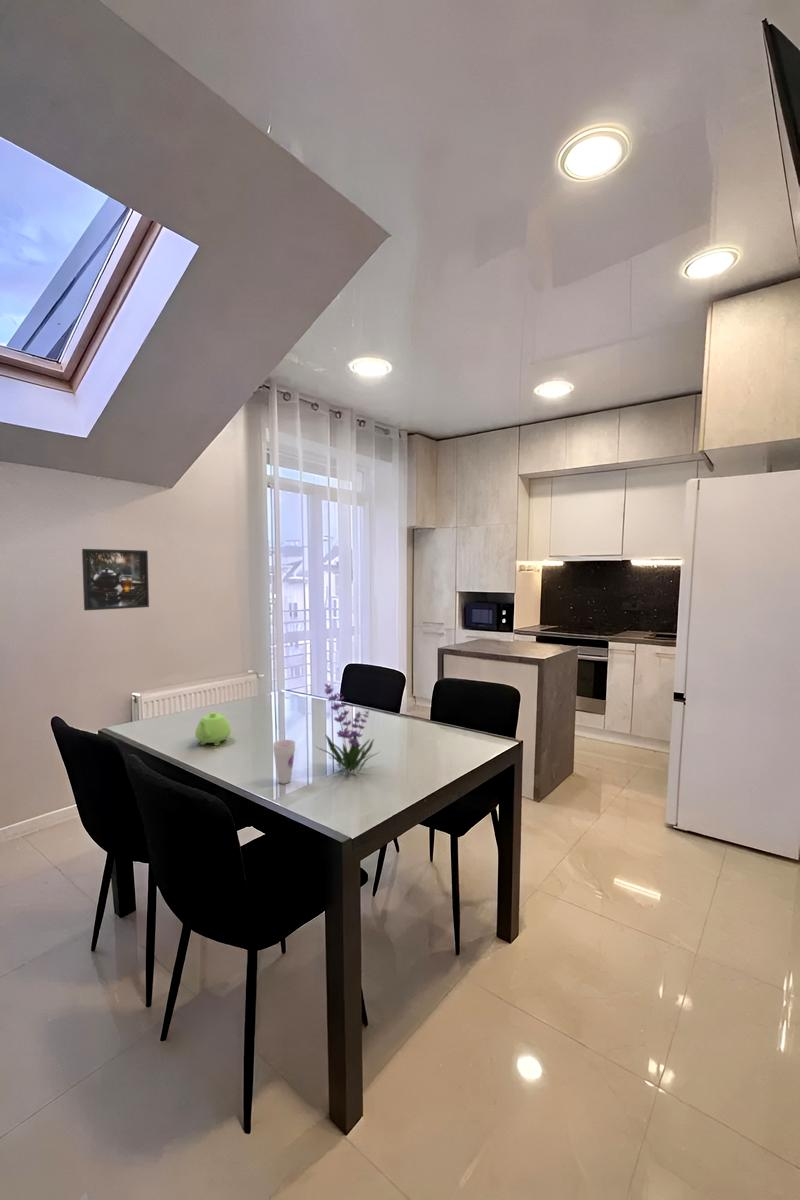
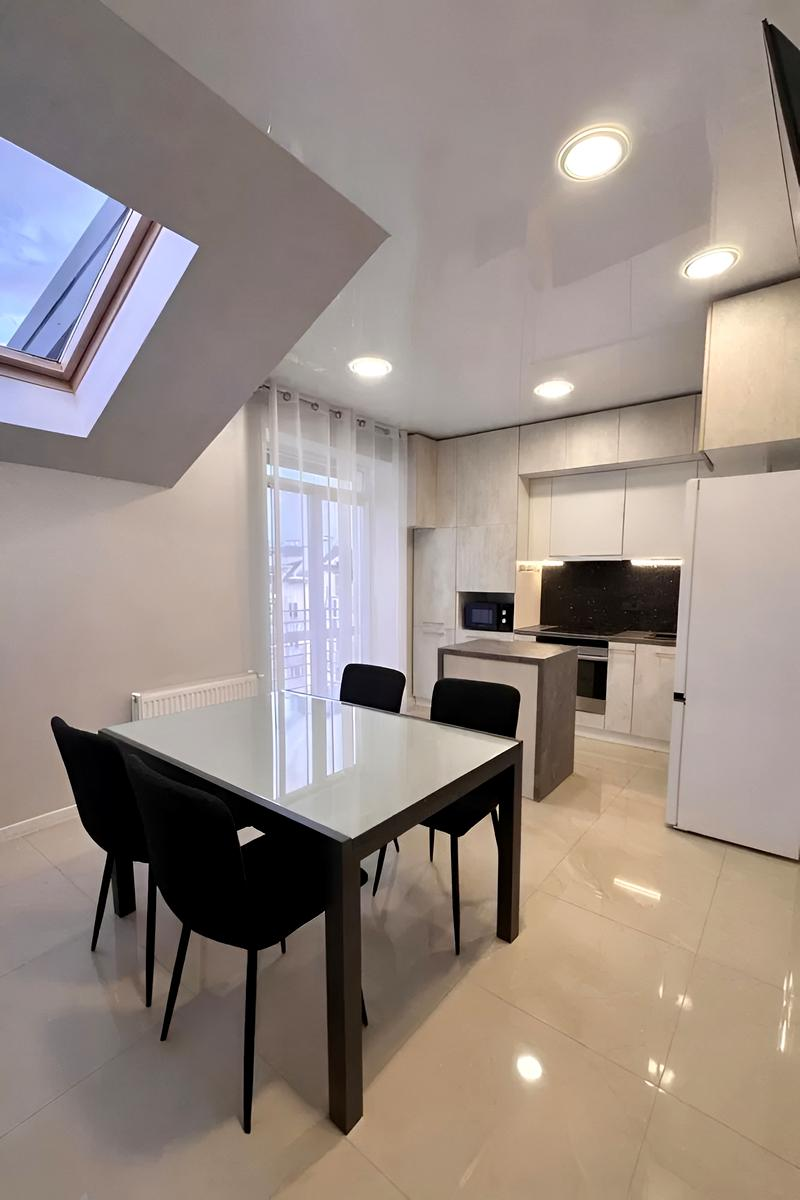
- teapot (212, 727)
- plant (348, 724)
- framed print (117, 579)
- cup (284, 762)
